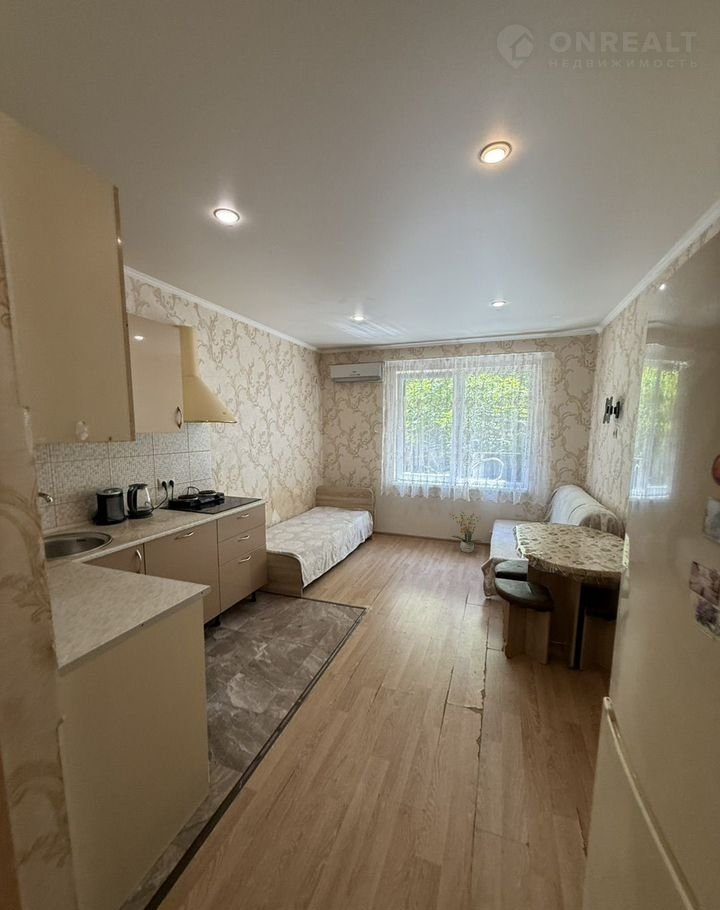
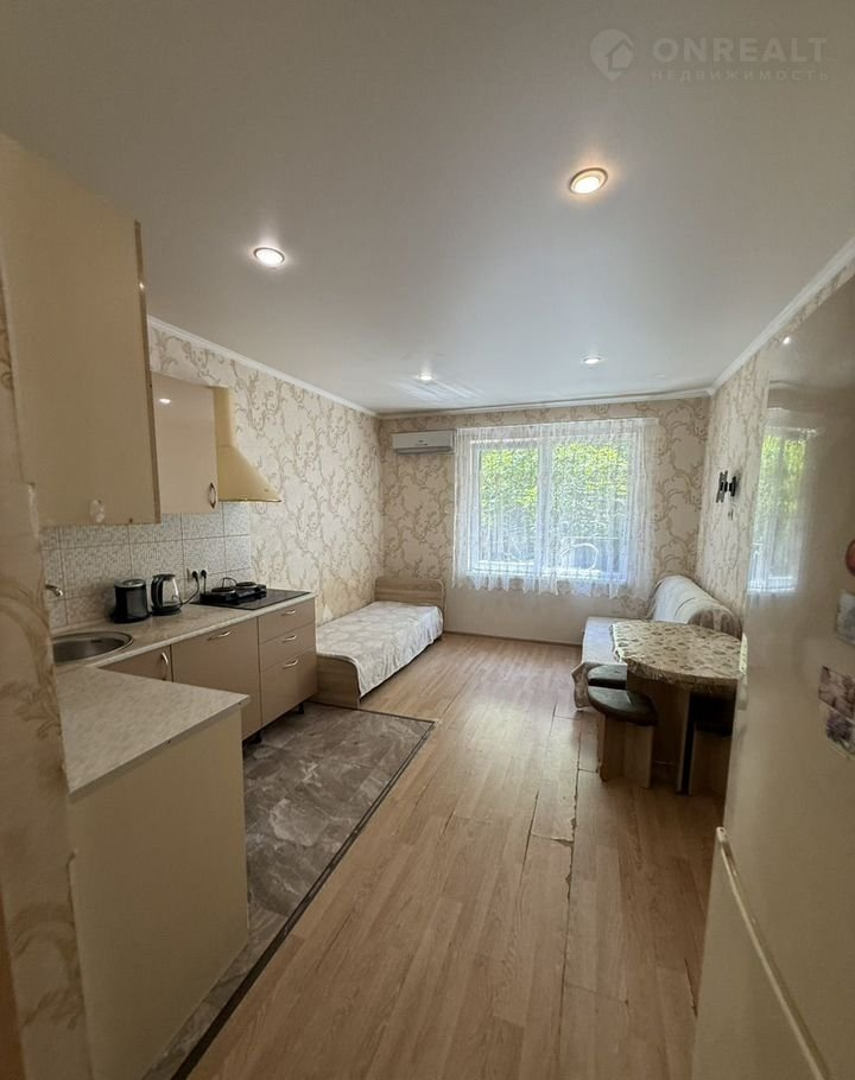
- potted plant (466, 531)
